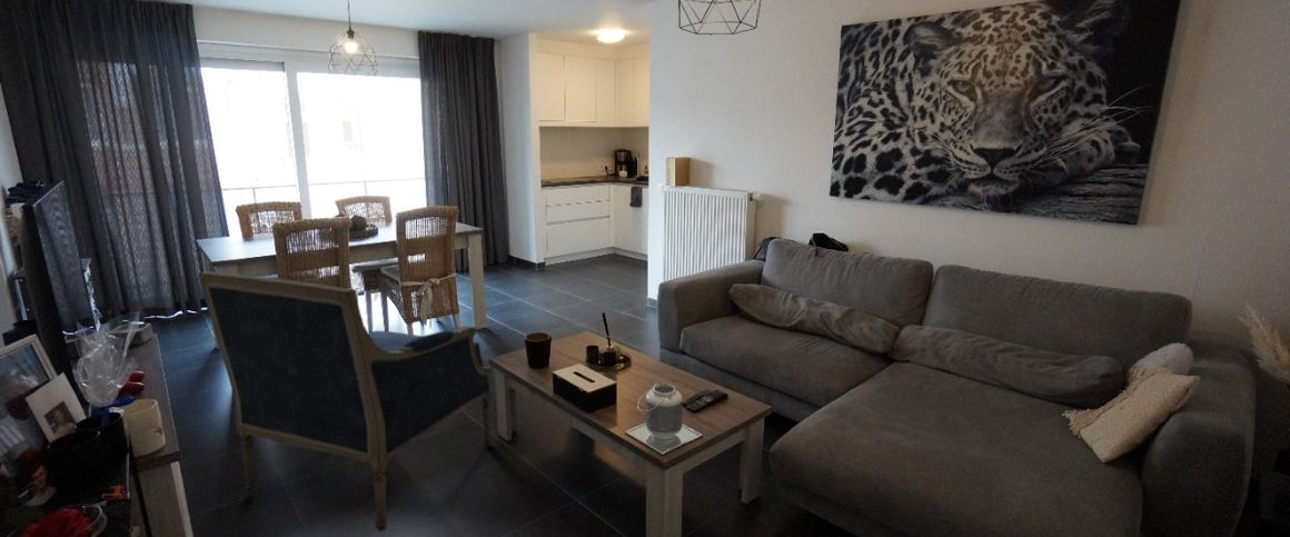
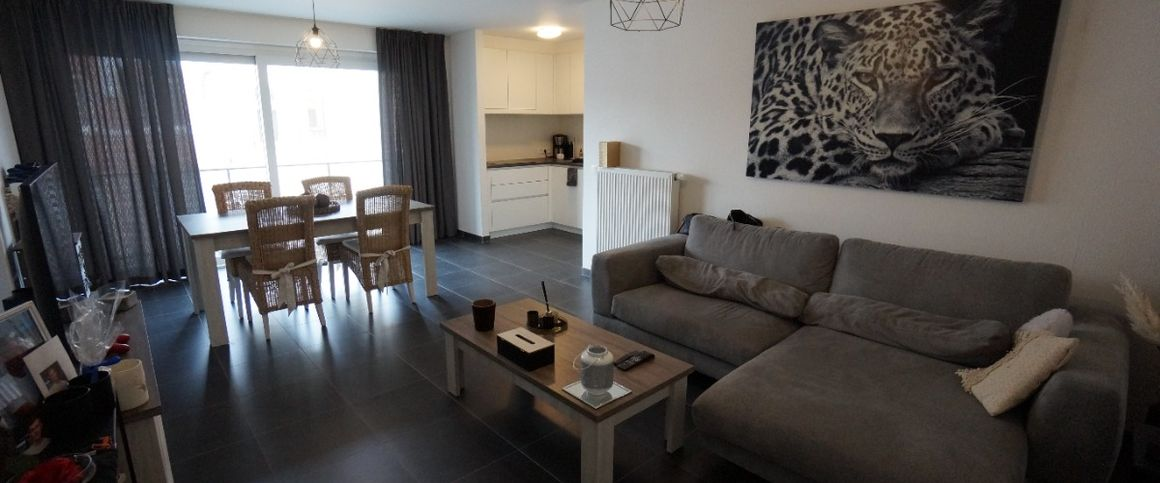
- armchair (367, 368)
